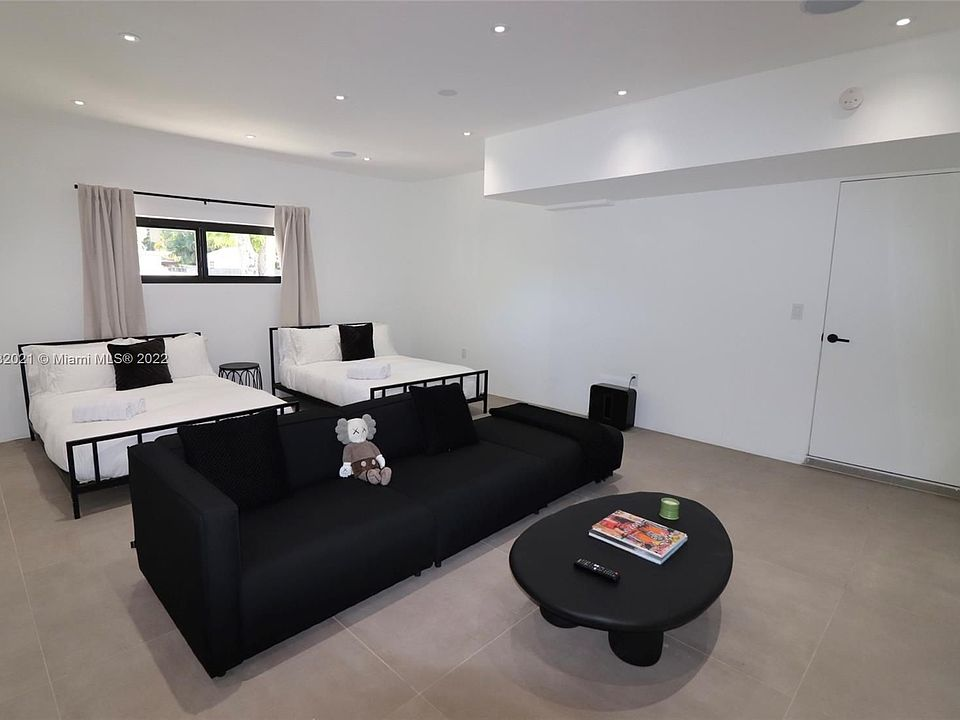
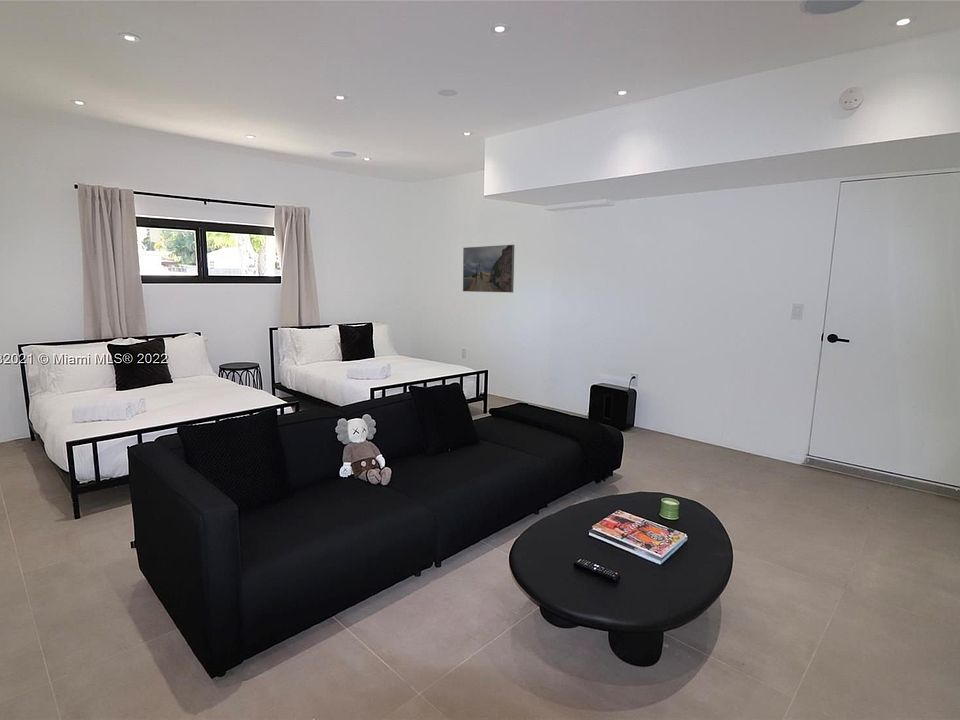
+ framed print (487, 269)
